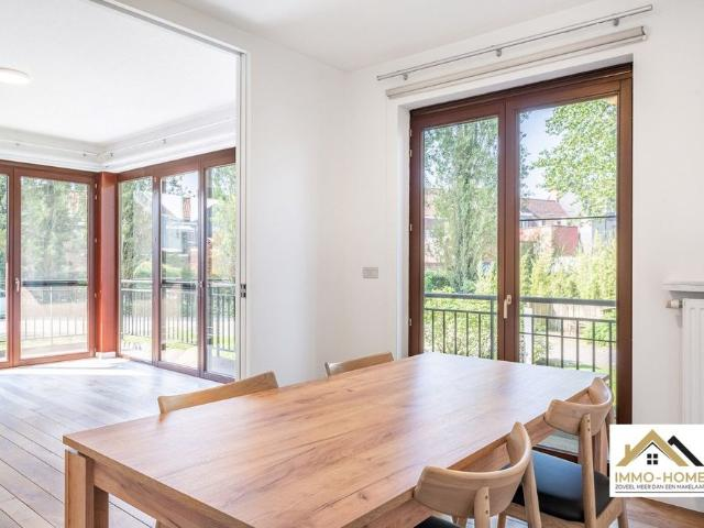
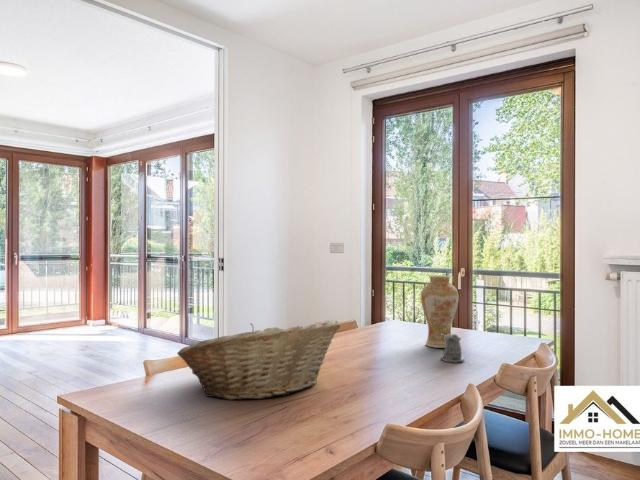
+ fruit basket (263, 351)
+ pepper shaker (451, 345)
+ vase (439, 310)
